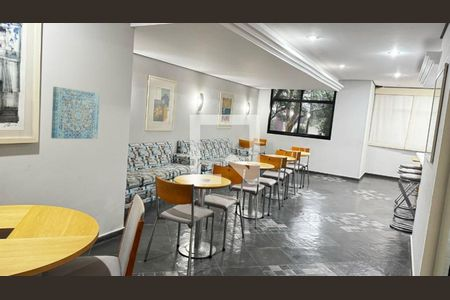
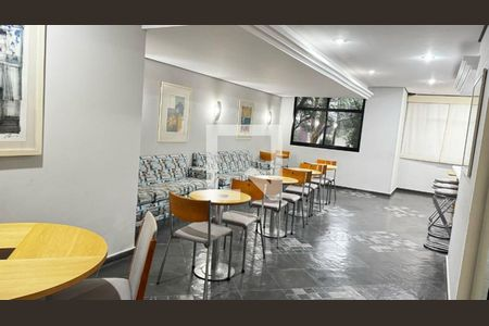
- wall art (76, 114)
